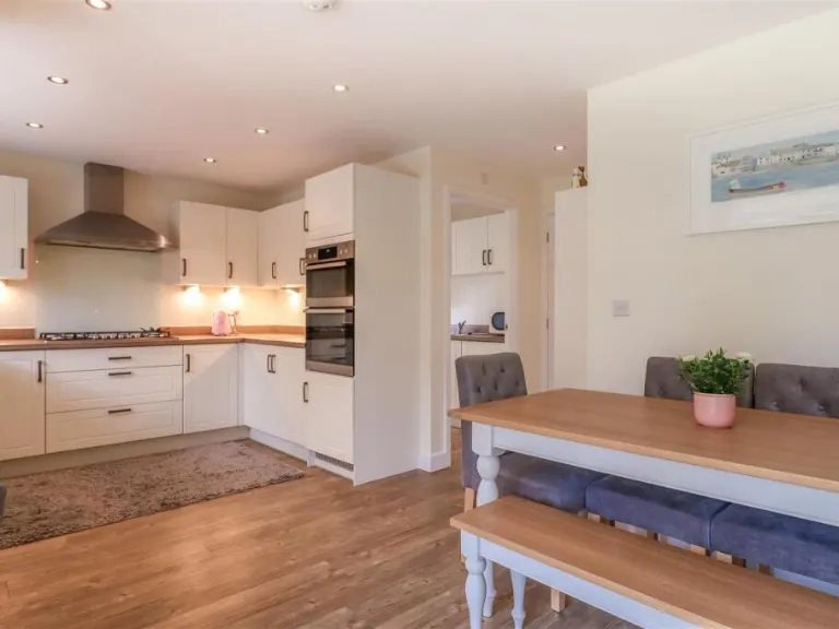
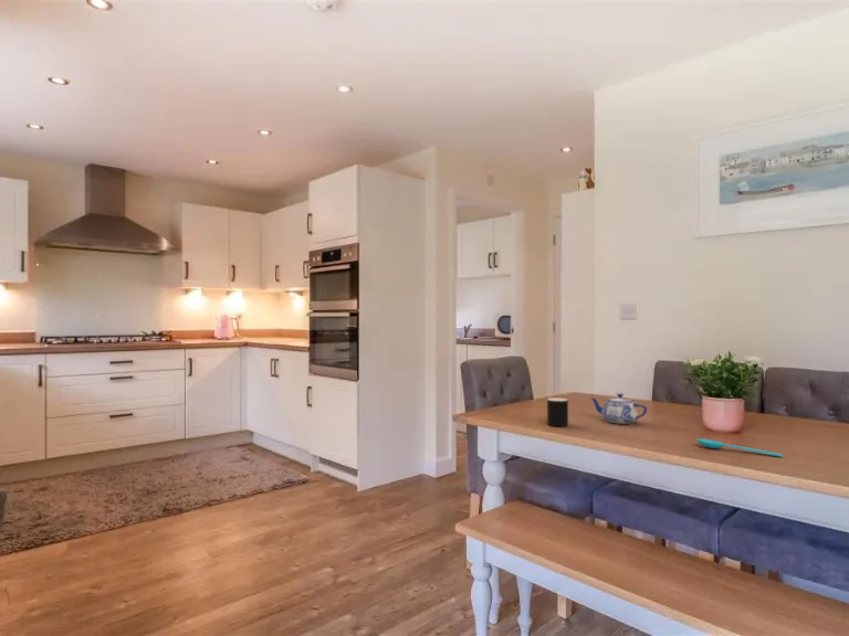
+ cup (559, 411)
+ spoon (737, 447)
+ teapot (617, 407)
